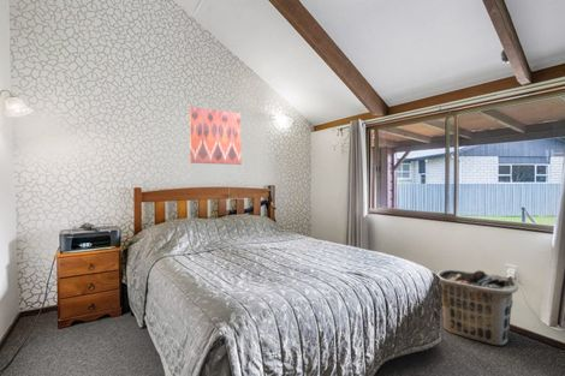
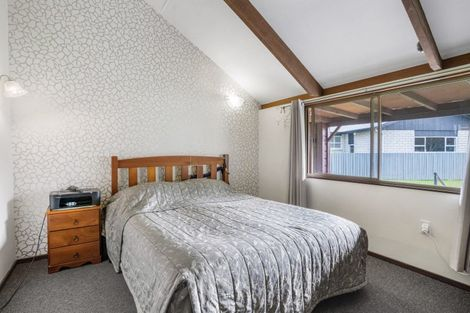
- clothes hamper (474, 300)
- wall art (216, 137)
